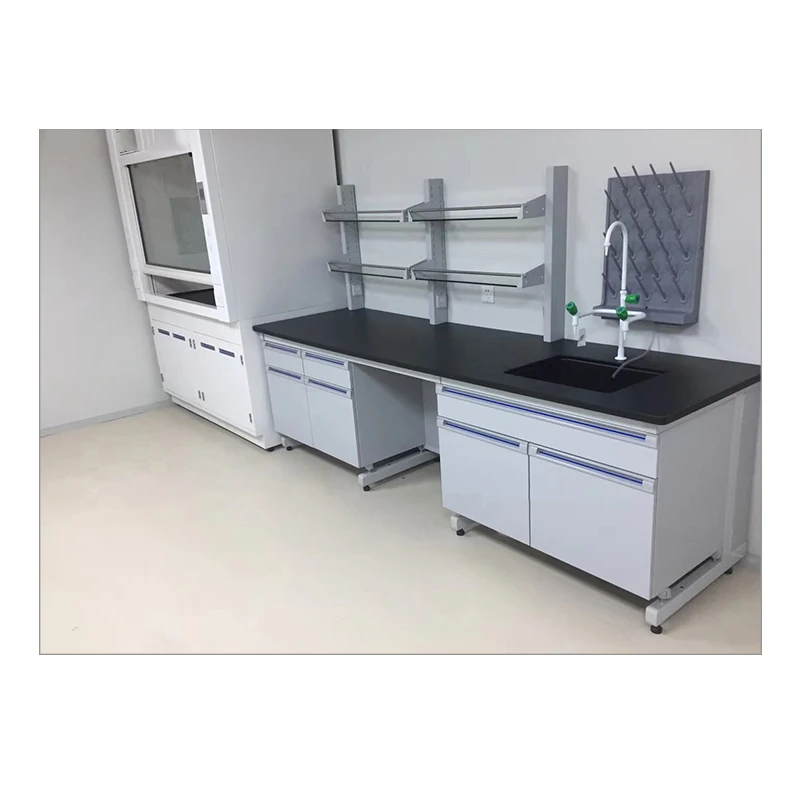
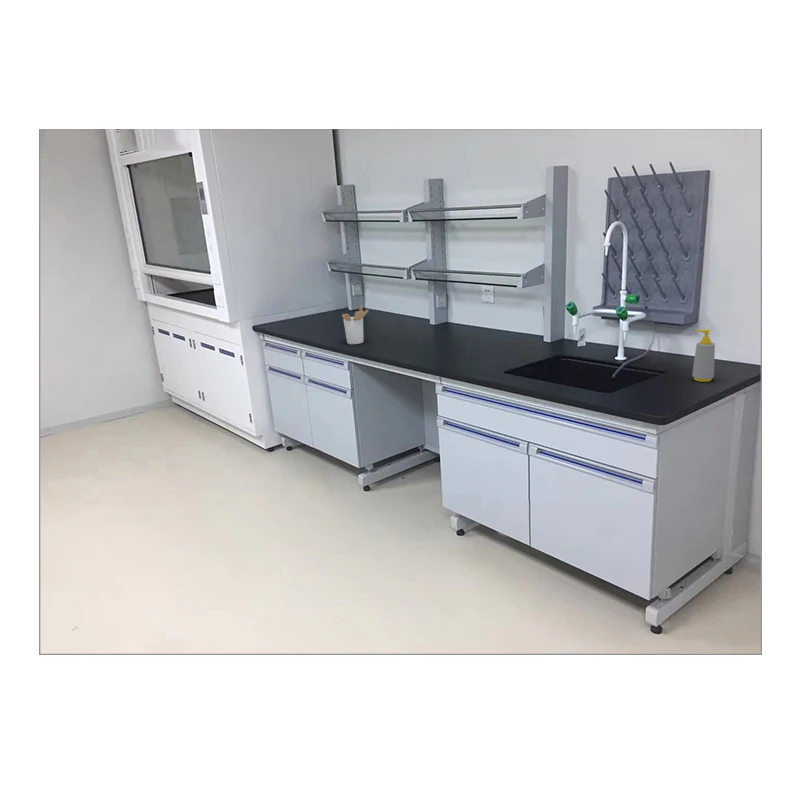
+ soap bottle (704, 354)
+ utensil holder (356, 325)
